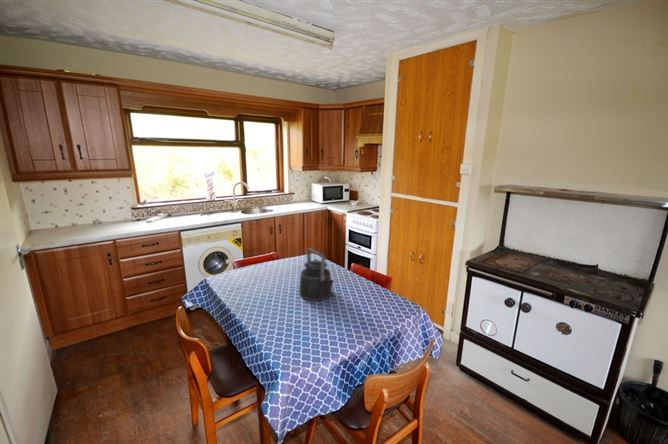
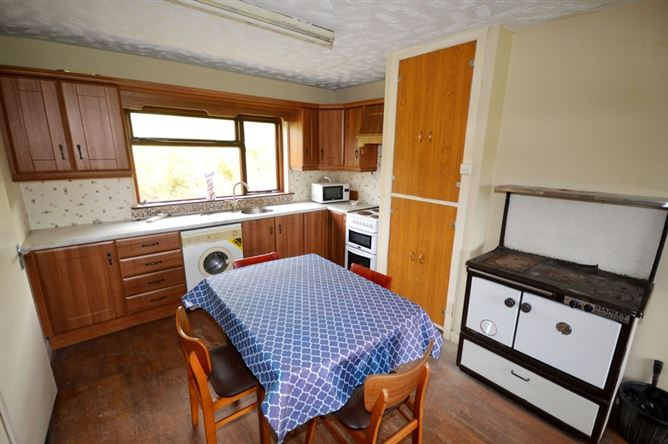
- kettle (319, 275)
